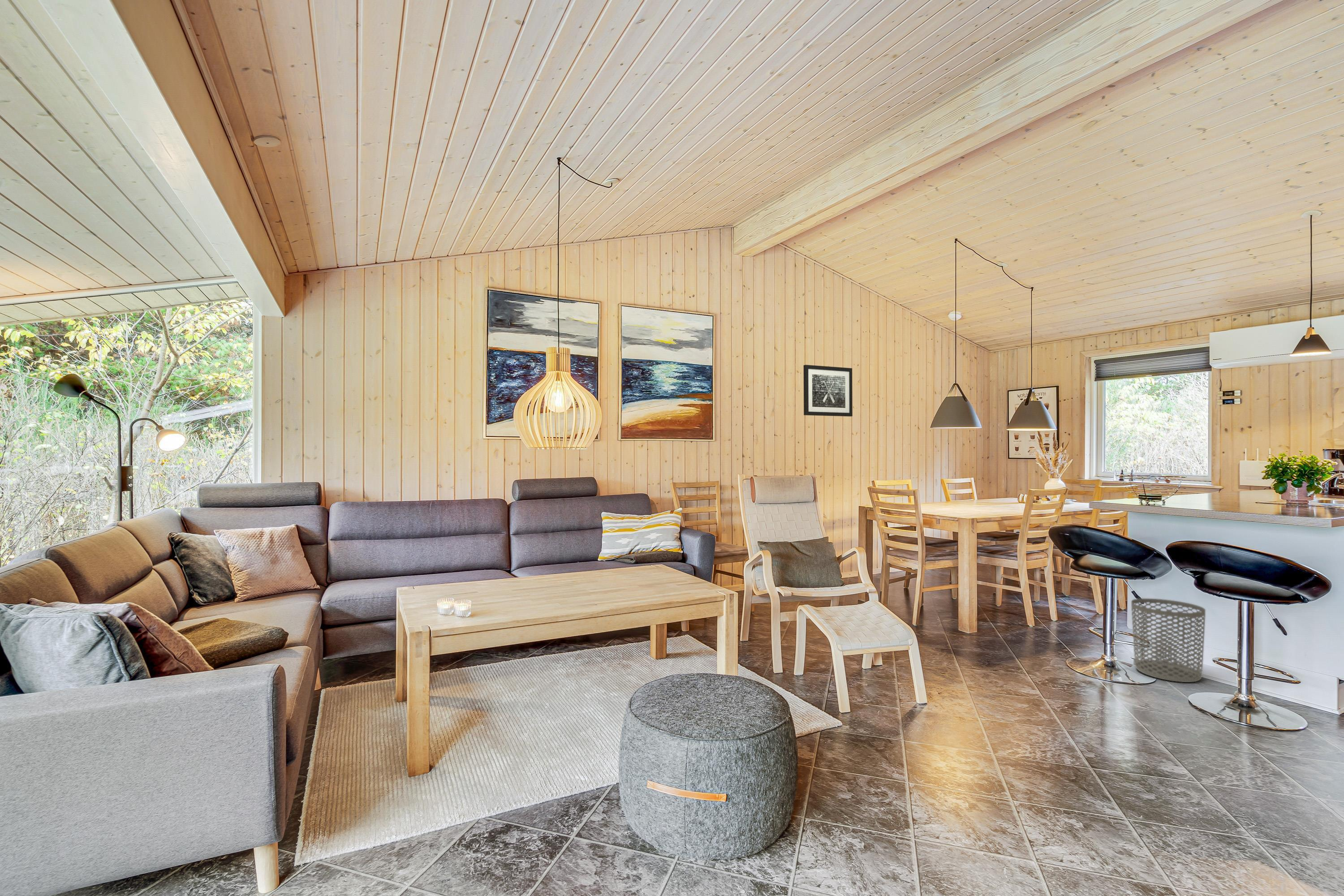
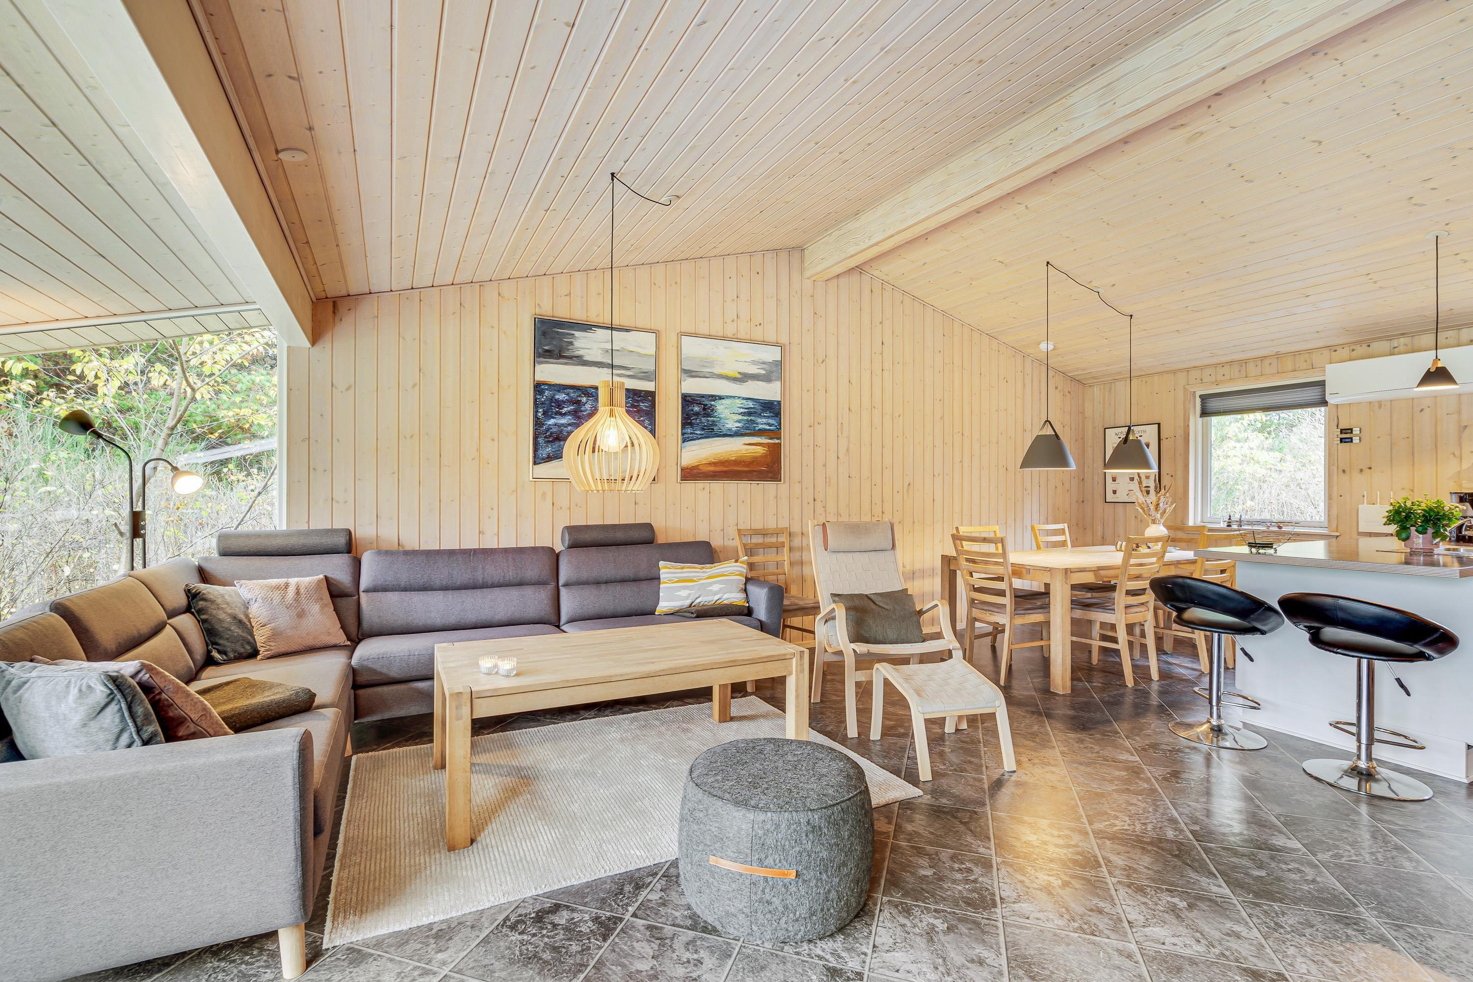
- wall art (828, 391)
- waste bin (1167, 640)
